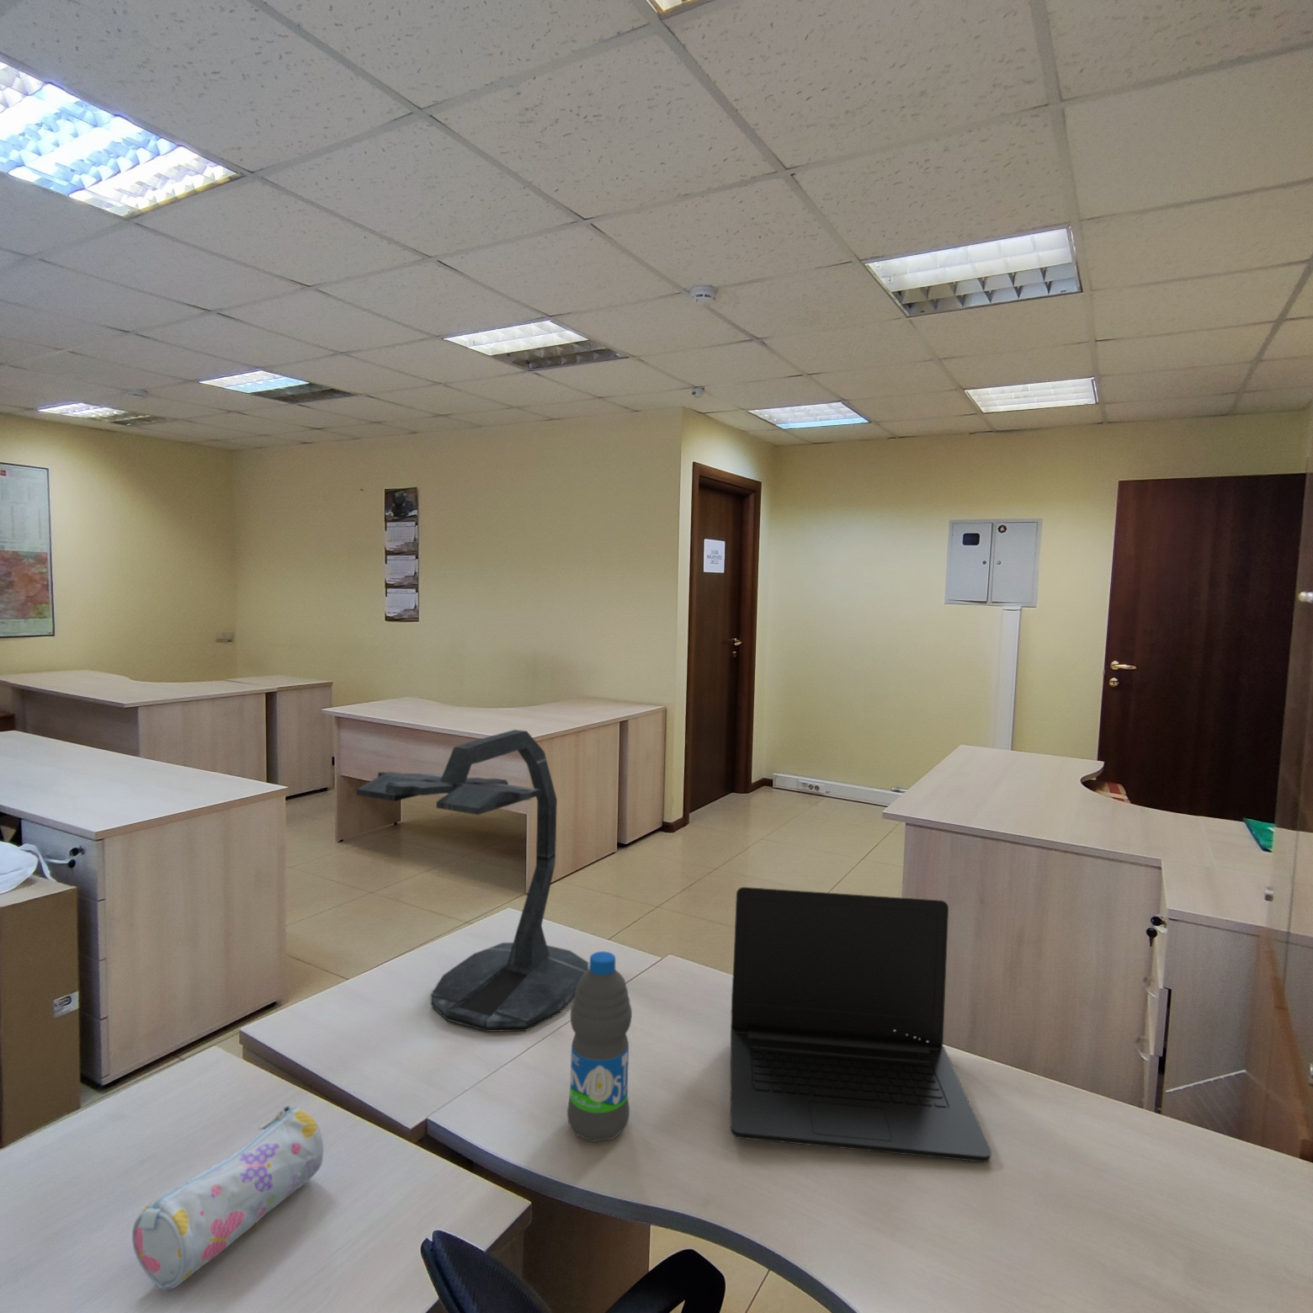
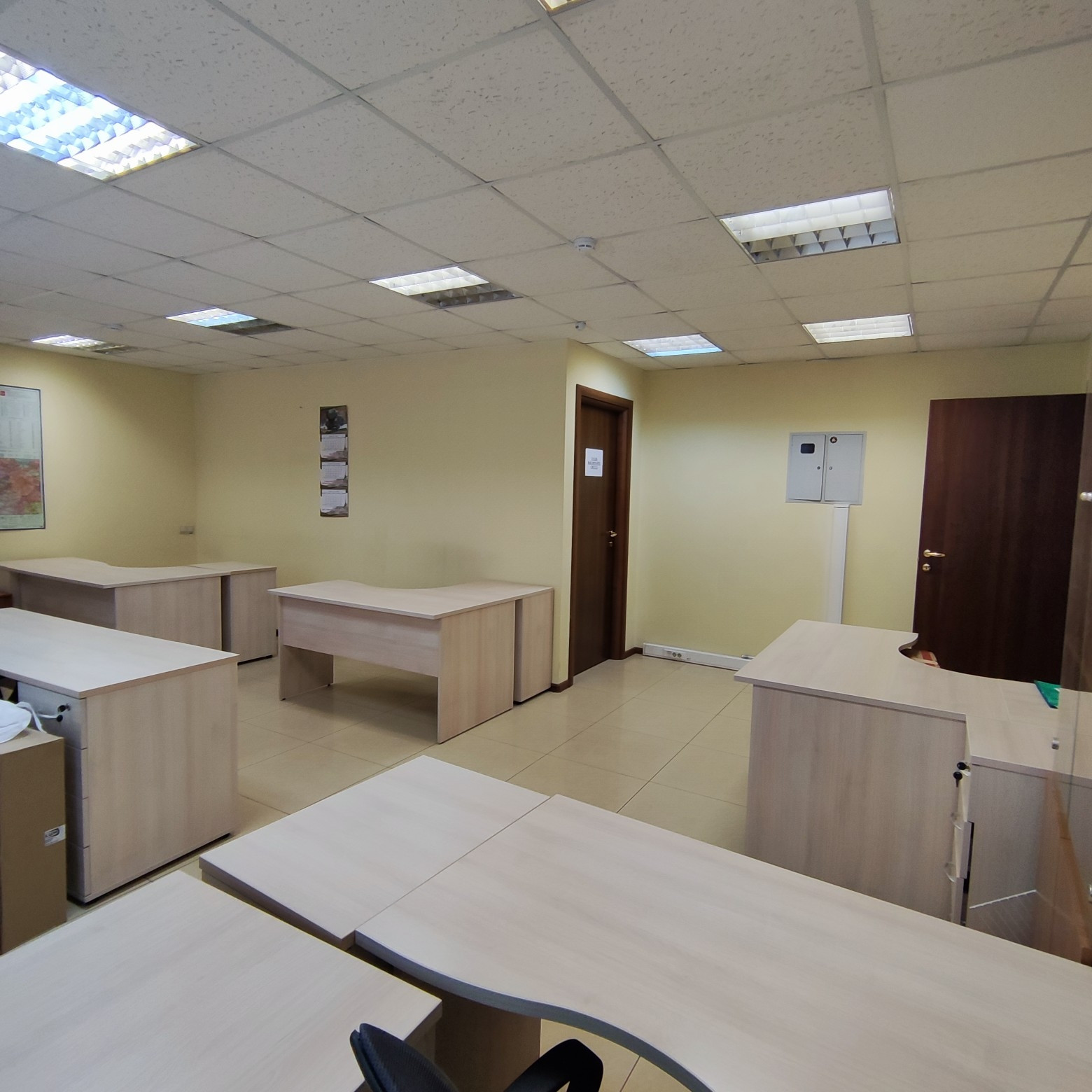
- water bottle (600, 1041)
- desk lamp (529, 886)
- pencil case (236, 1188)
- laptop (849, 1009)
